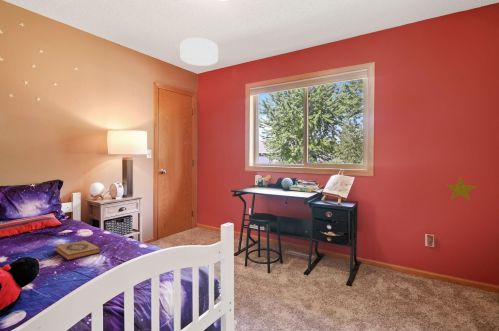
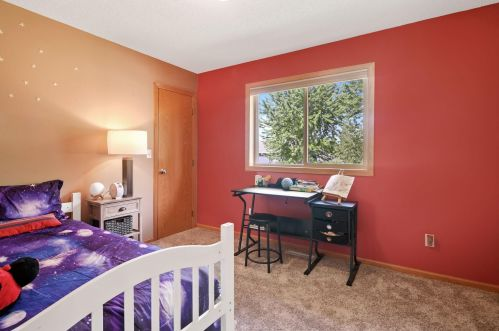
- hardback book (77, 249)
- decorative star (460, 188)
- ceiling light (199, 52)
